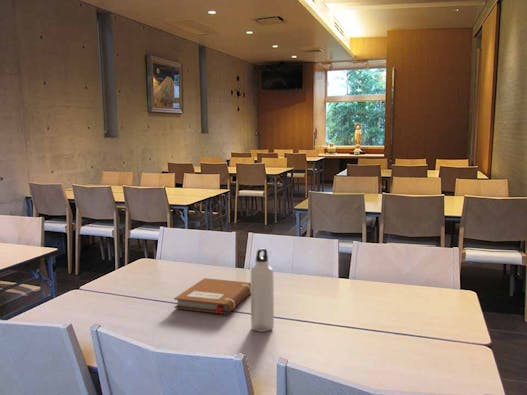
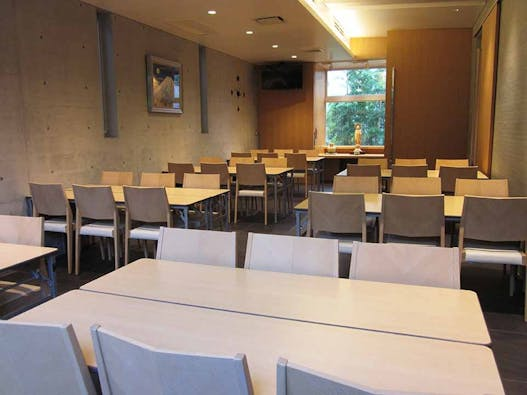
- notebook (215, 295)
- water bottle (262, 288)
